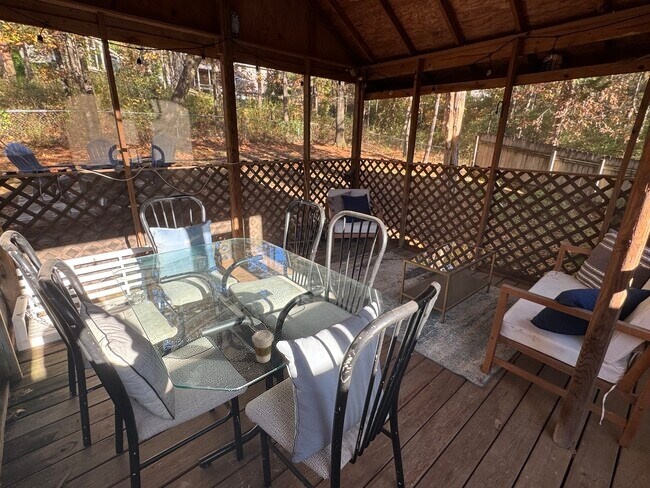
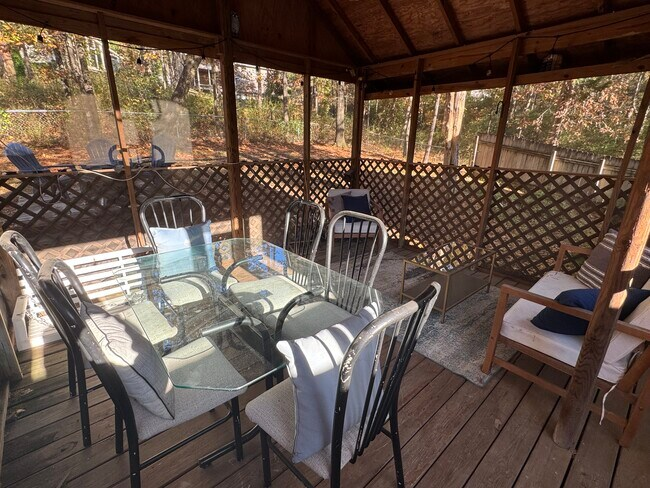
- coffee cup (263, 346)
